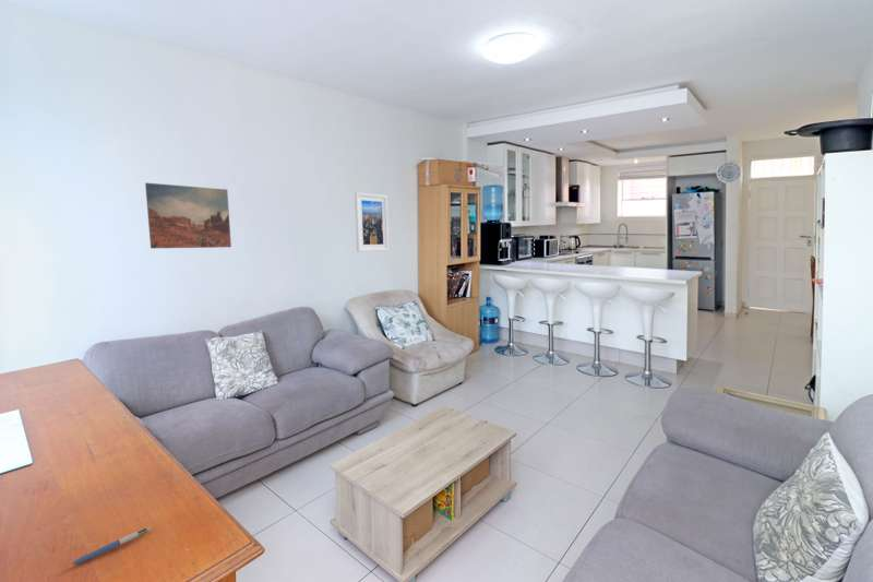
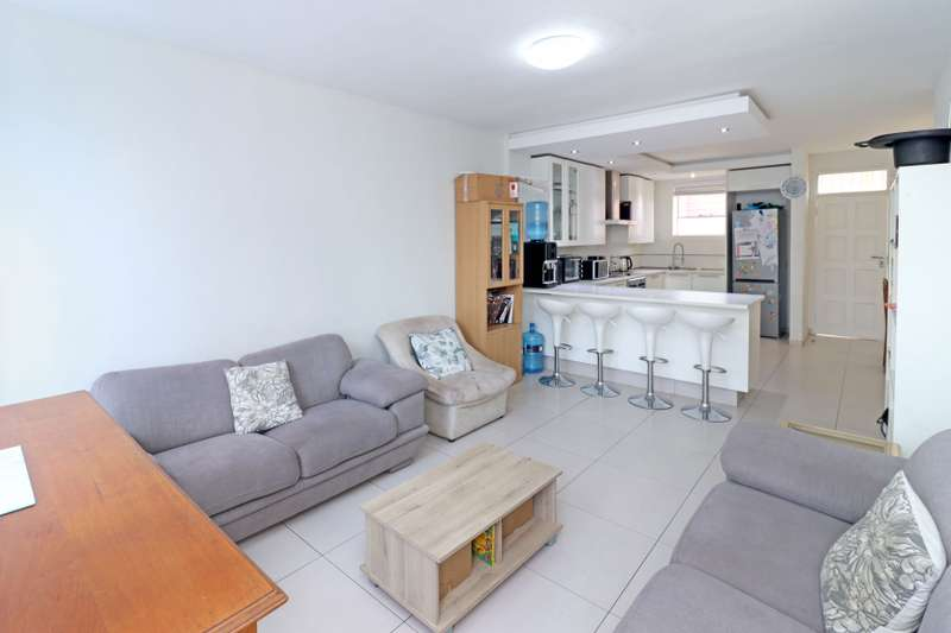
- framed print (372, 223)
- wall art (191, 217)
- pen (112, 544)
